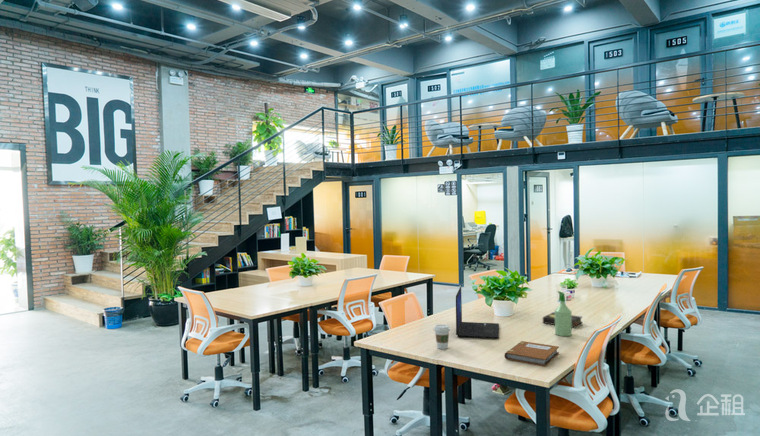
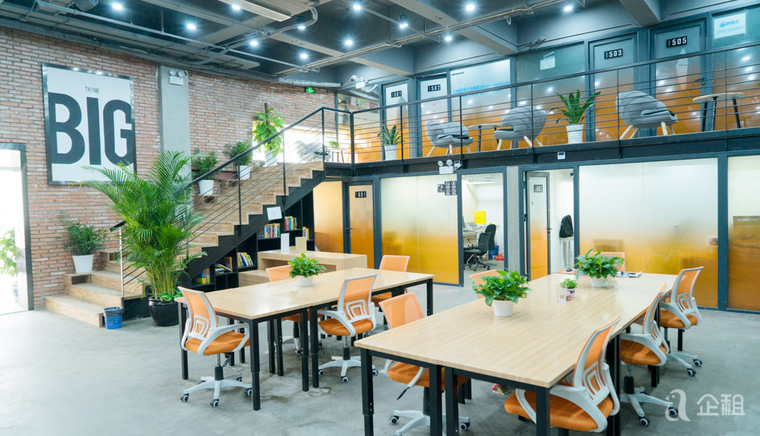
- spray bottle (563, 313)
- laptop (475, 322)
- hardback book (554, 319)
- notebook (532, 352)
- coffee cup (442, 336)
